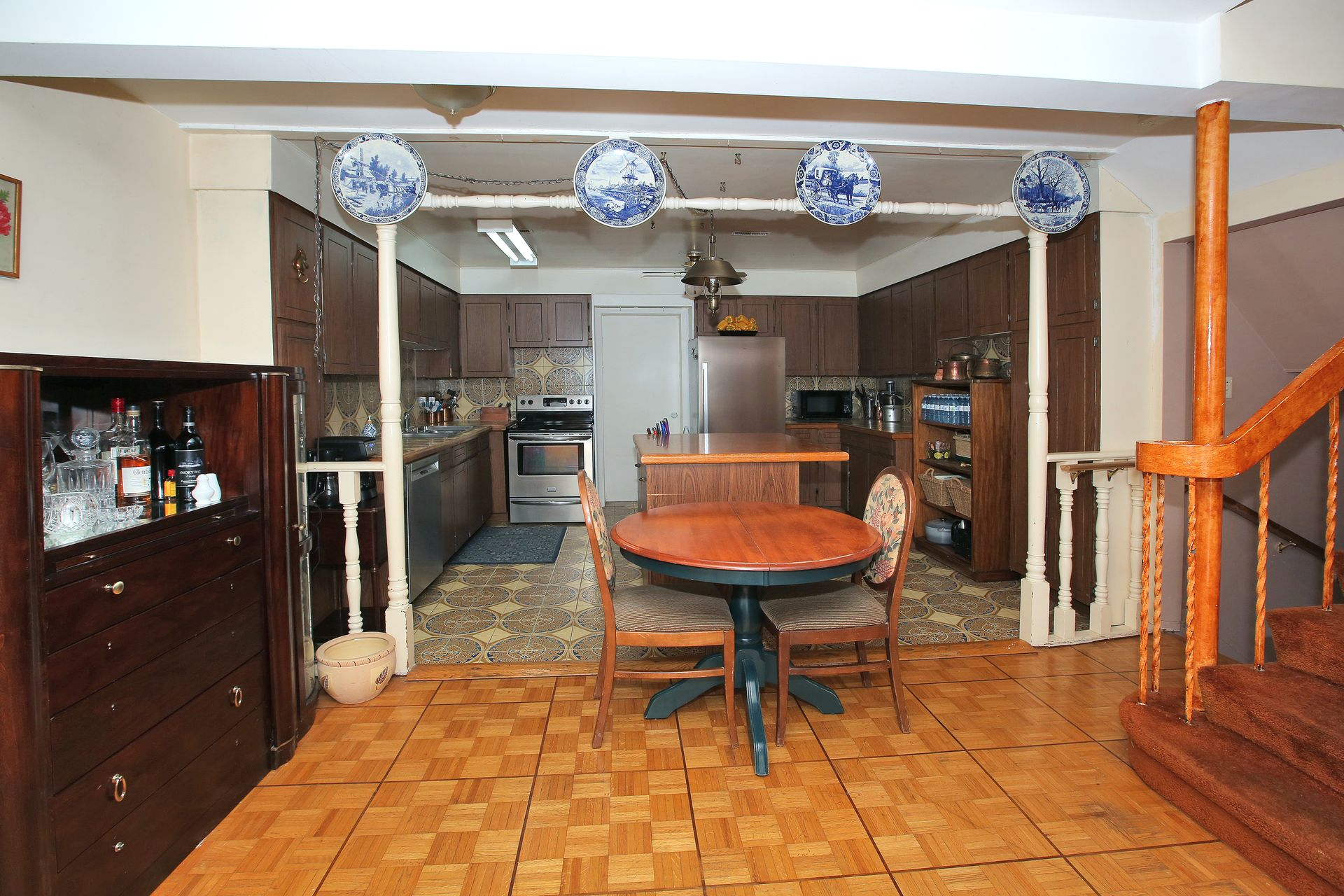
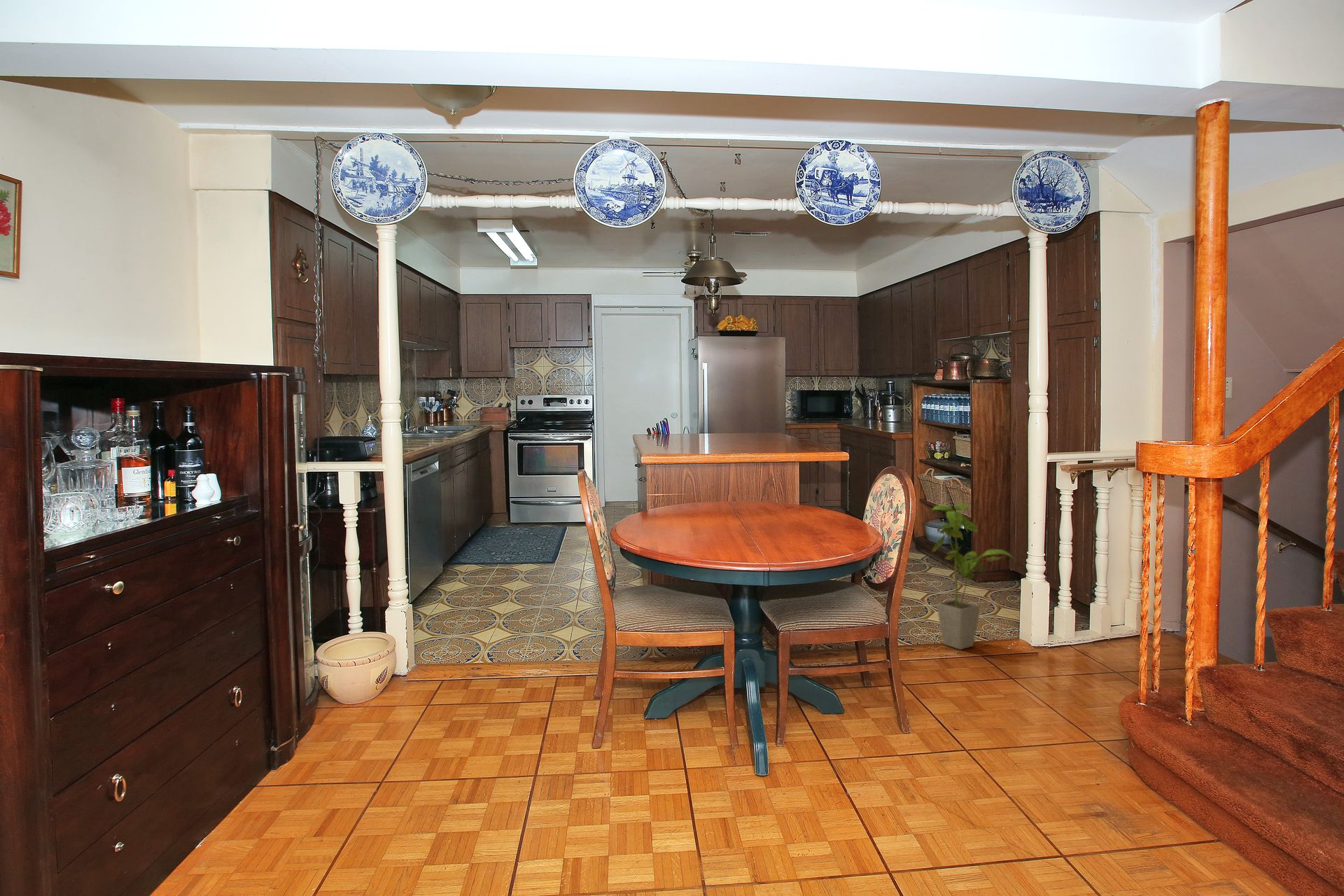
+ house plant (964, 577)
